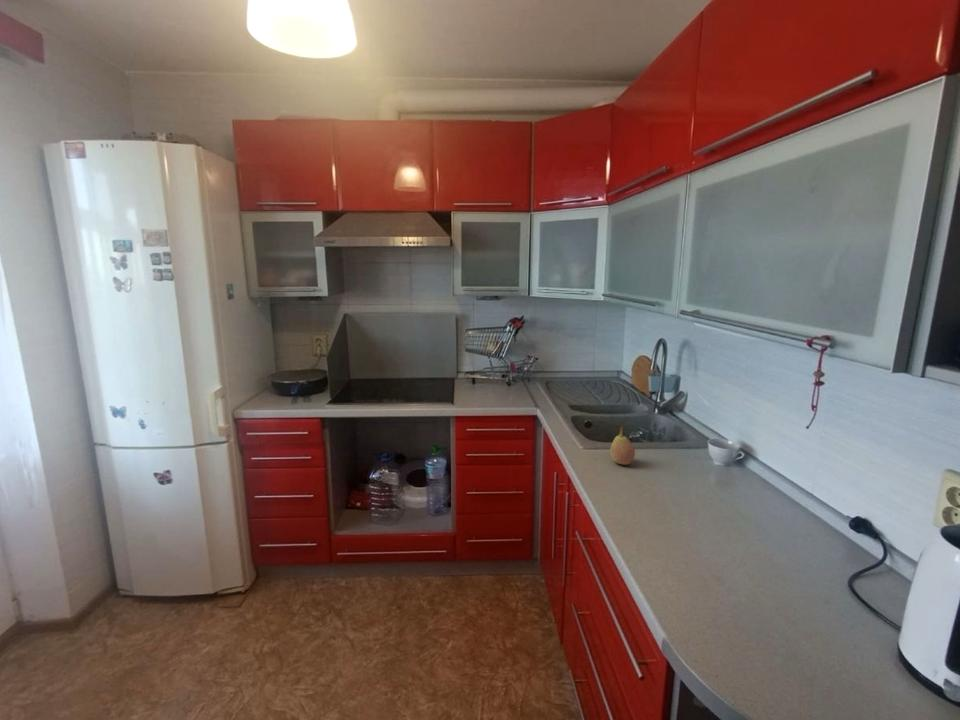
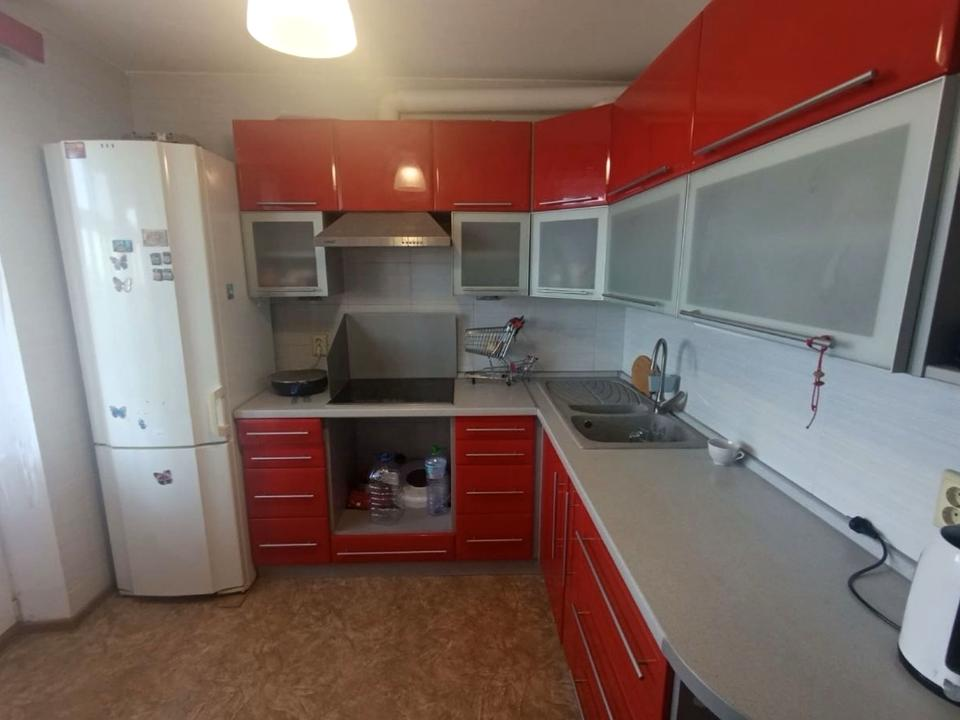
- fruit (622, 445)
